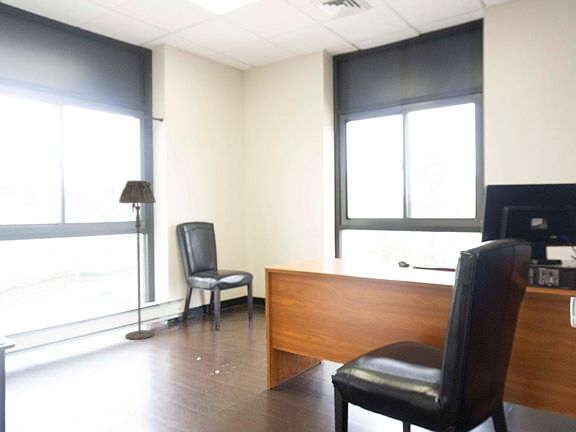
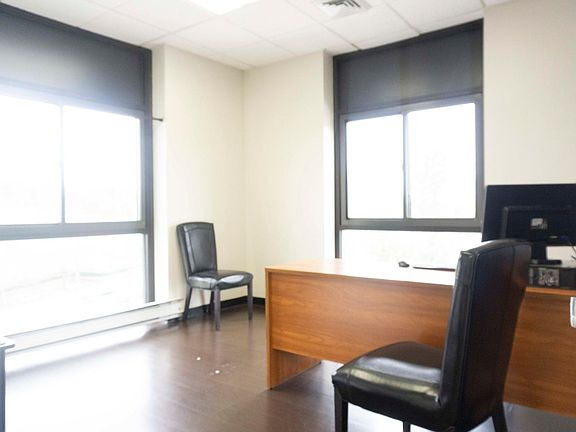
- floor lamp (138, 258)
